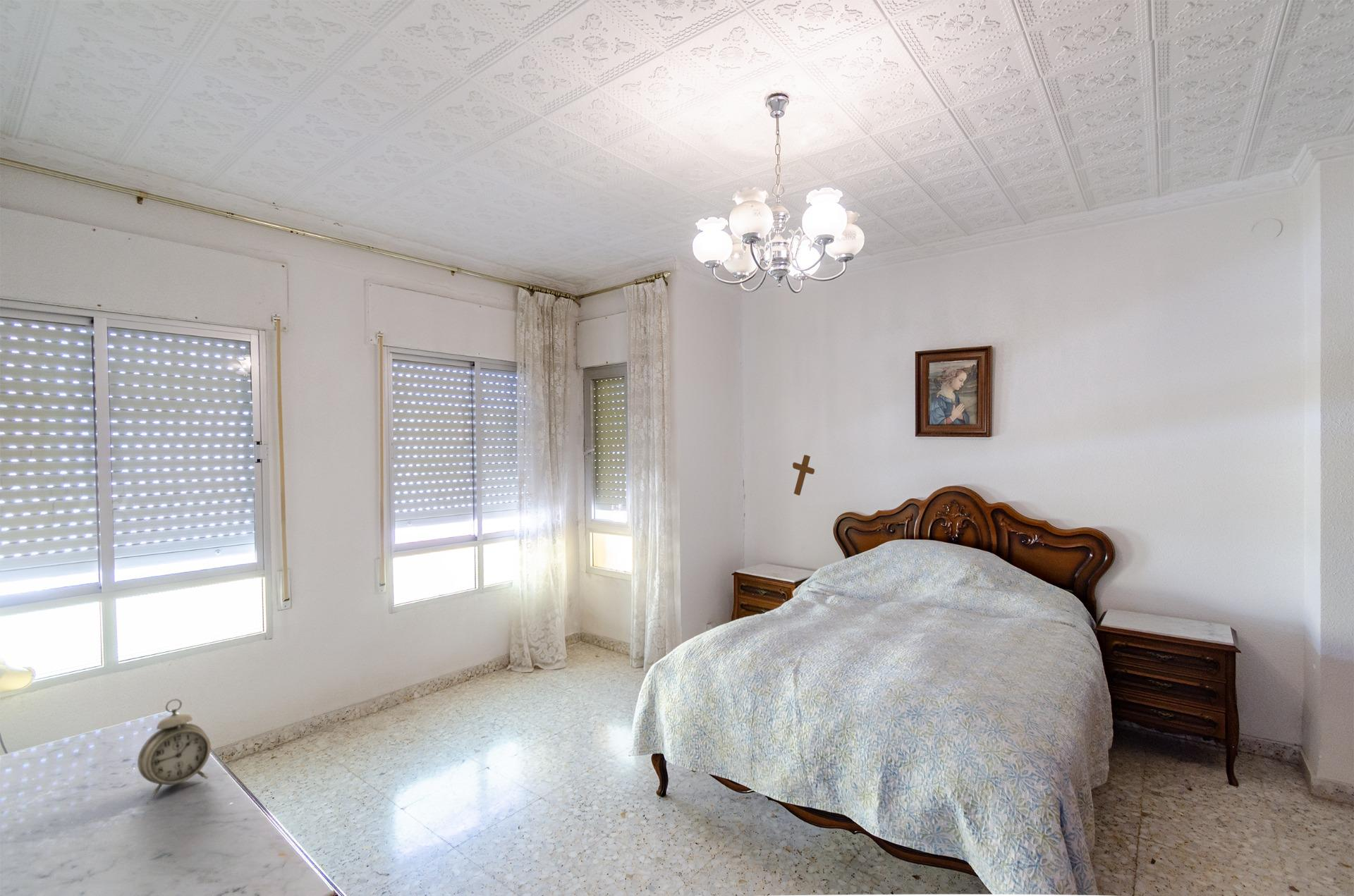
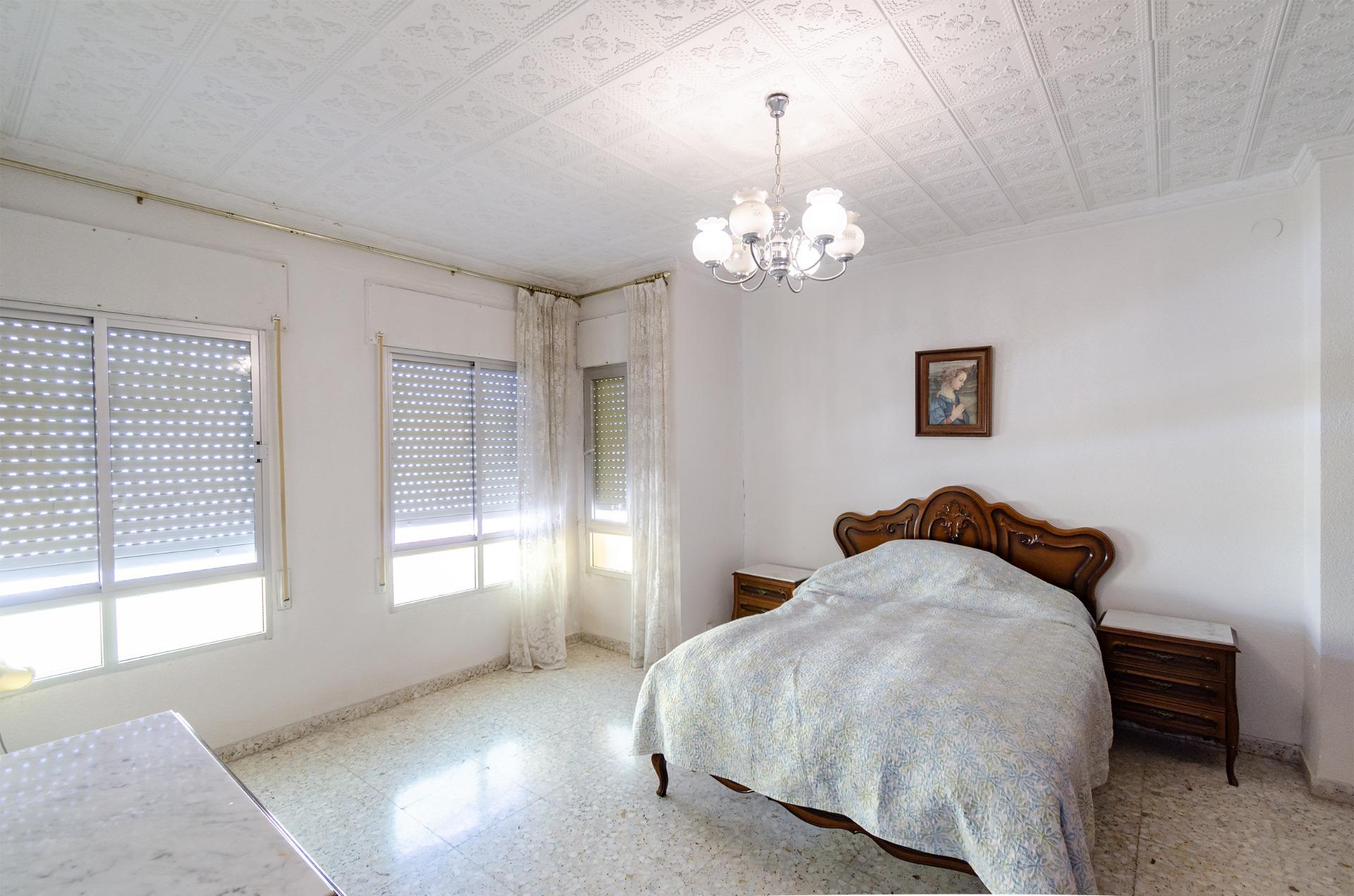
- decorative cross (804, 475)
- alarm clock (176, 742)
